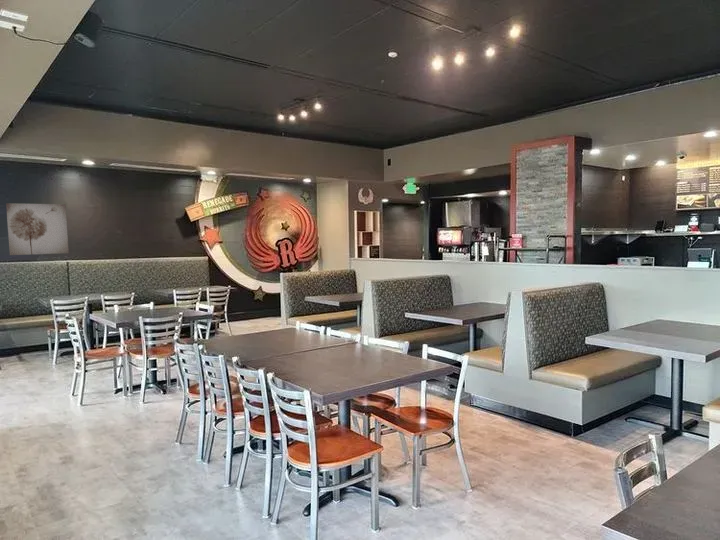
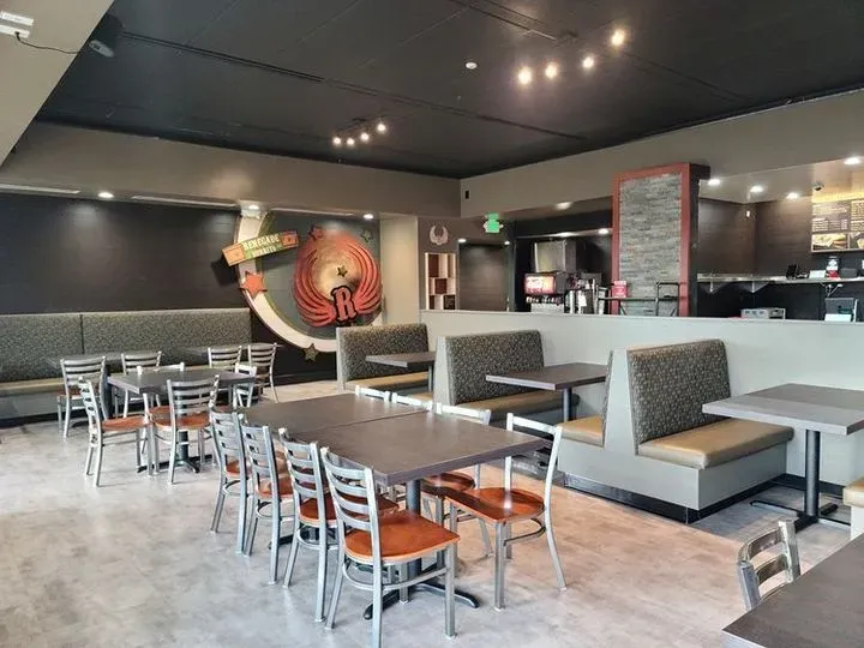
- wall art (38, 229)
